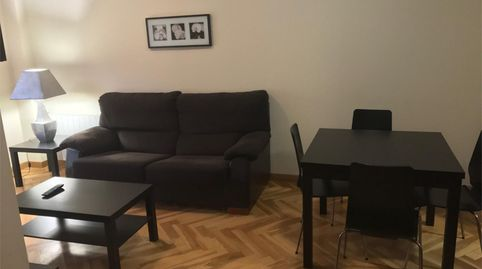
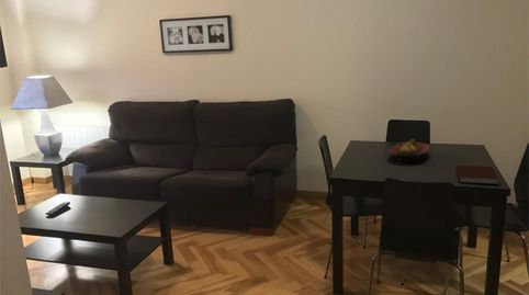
+ notebook (475, 173)
+ fruit bowl (408, 148)
